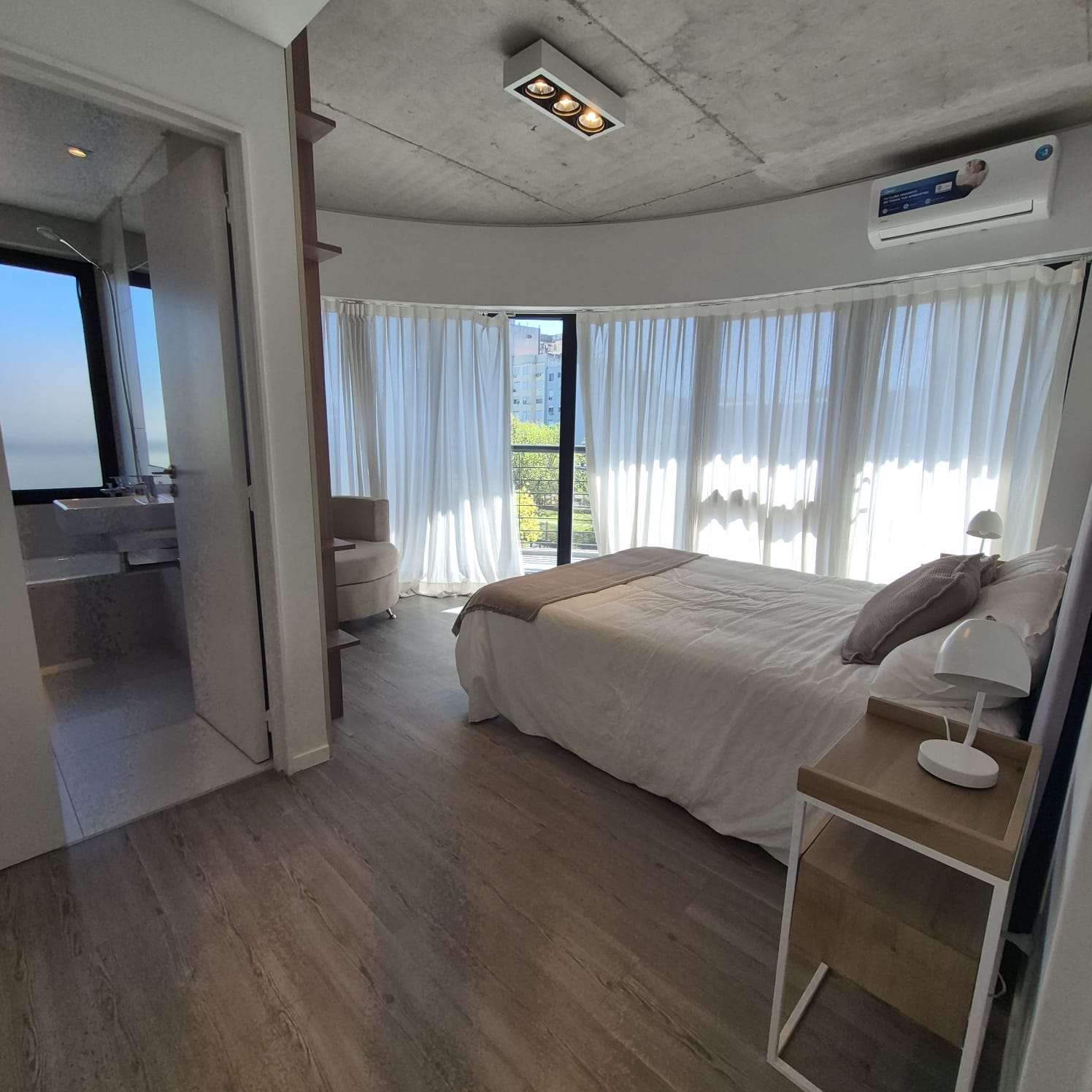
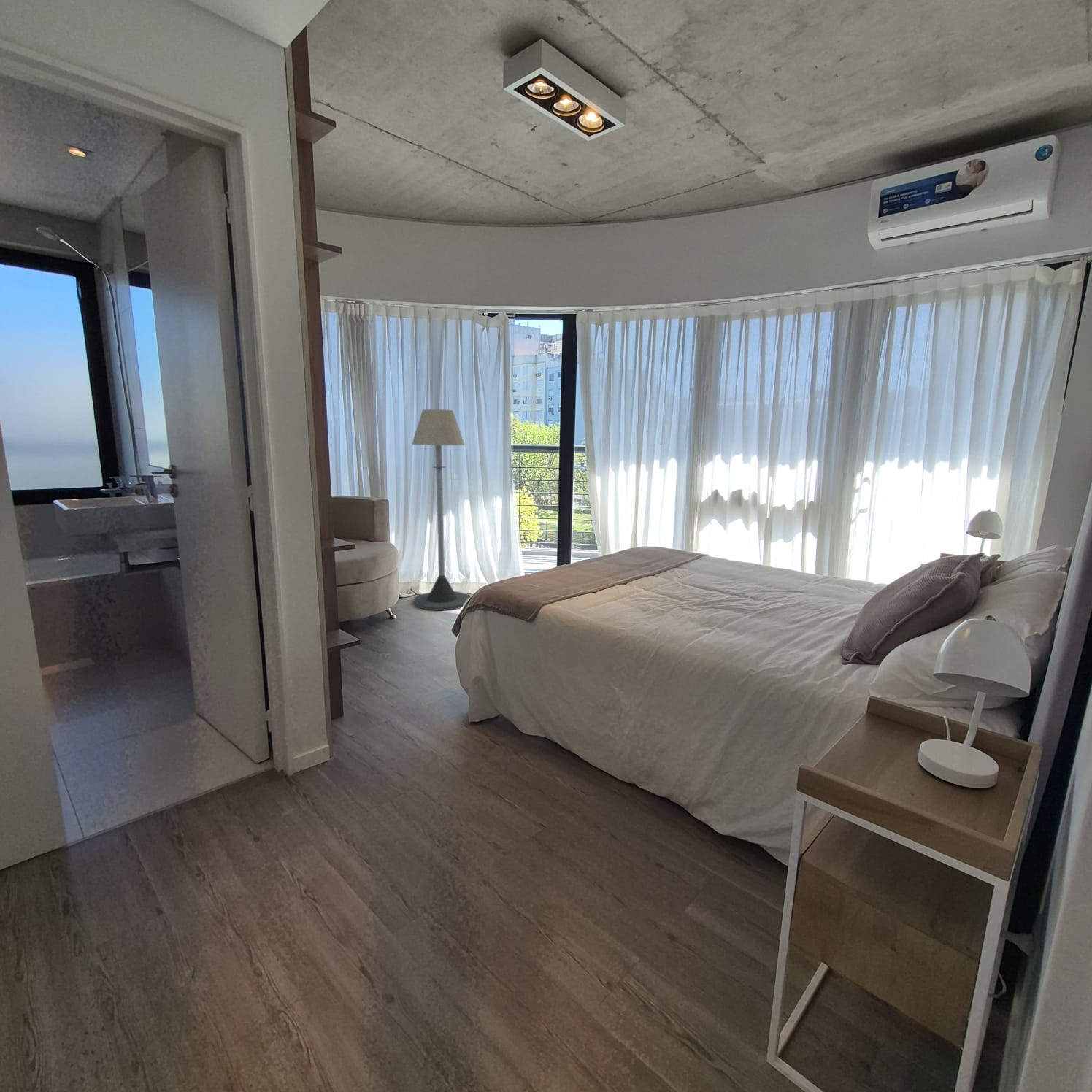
+ floor lamp (439, 509)
